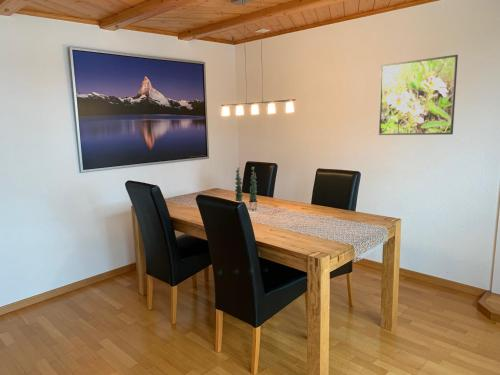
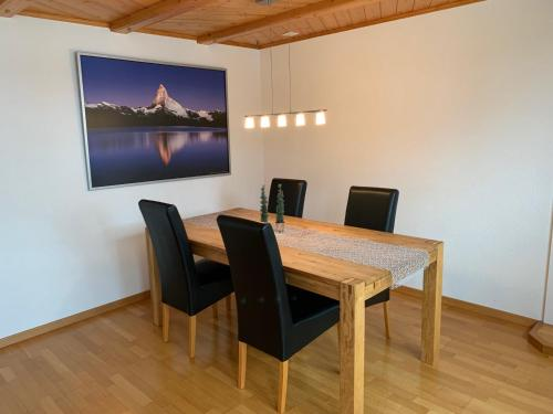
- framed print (415, 98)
